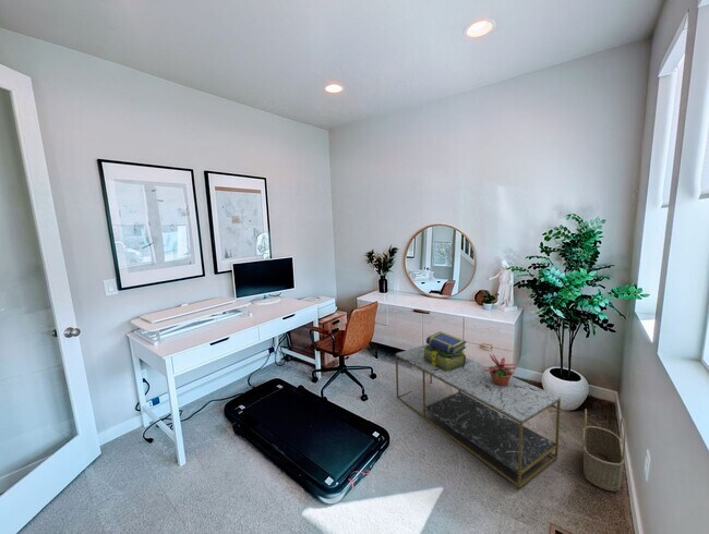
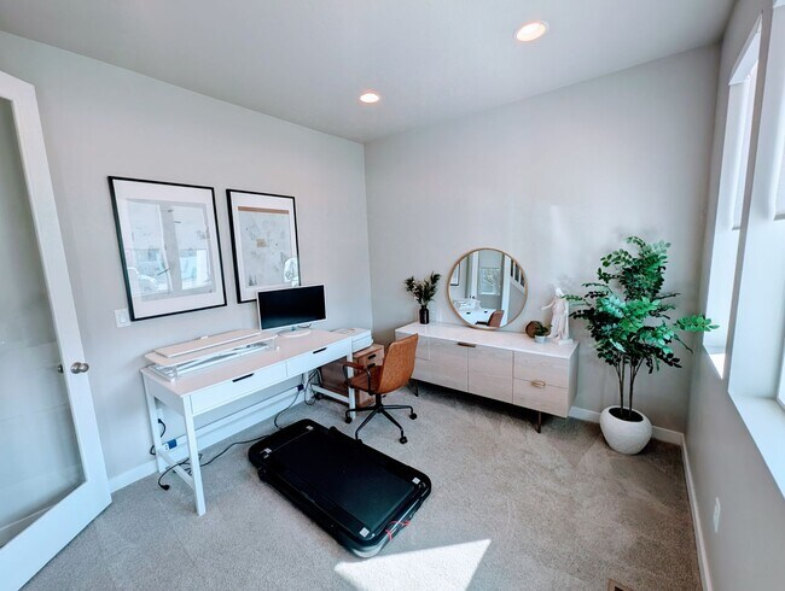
- potted plant (500, 367)
- stack of books (445, 350)
- wicker basket (602, 442)
- coffee table (464, 397)
